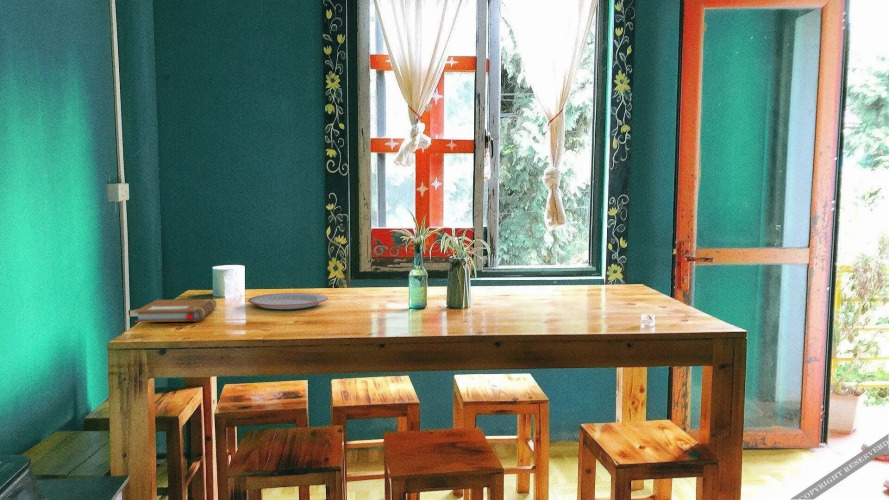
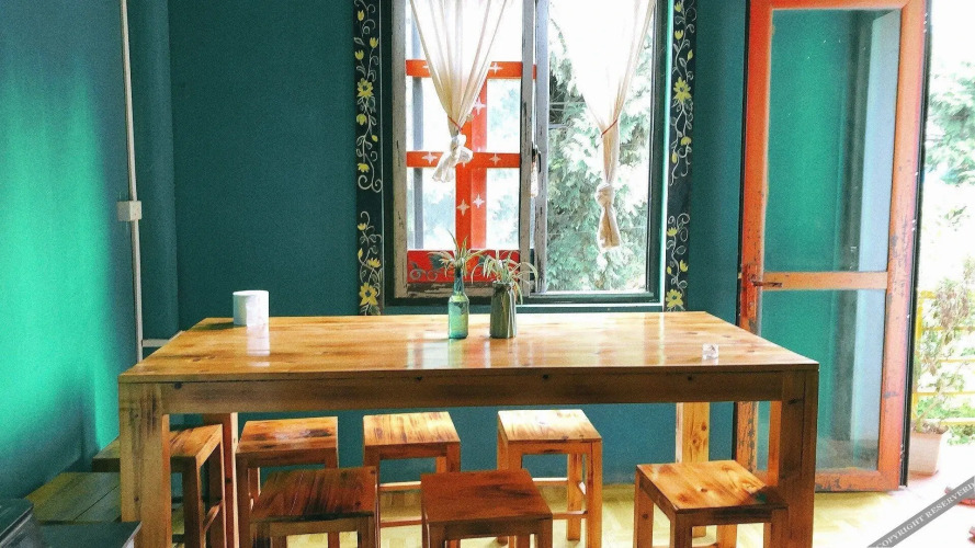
- notebook (177, 310)
- plate (288, 301)
